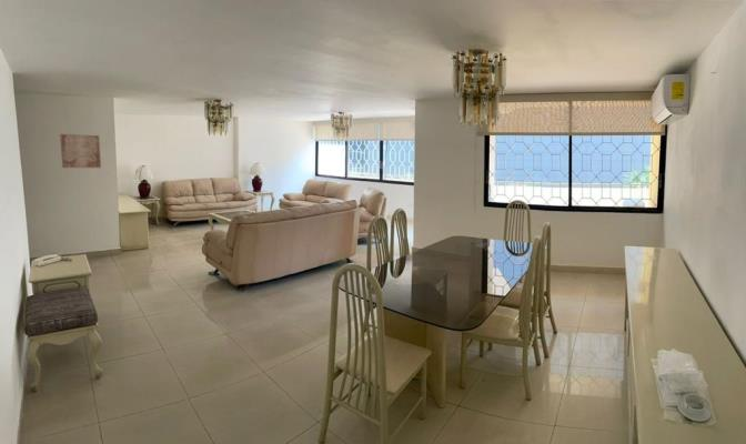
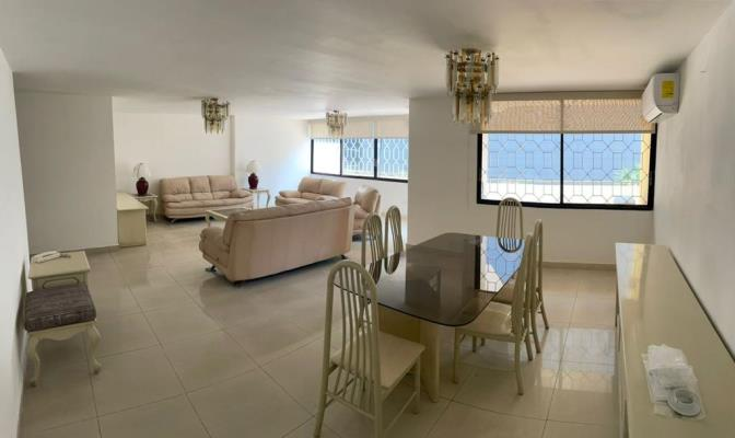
- wall art (80, 151)
